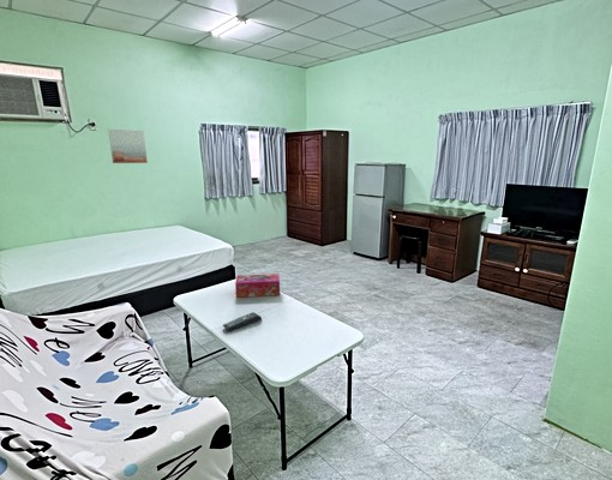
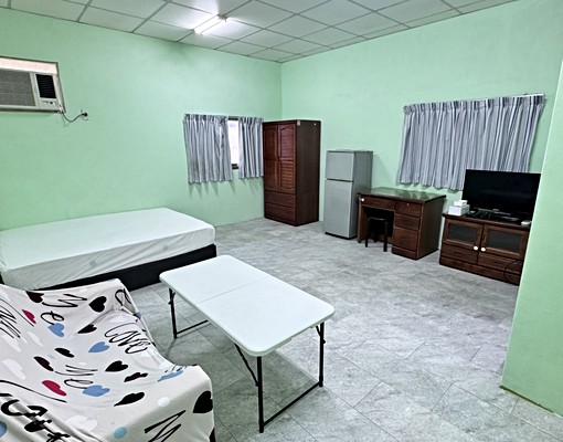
- wall art (128, 146)
- tissue box (258, 284)
- remote control (242, 320)
